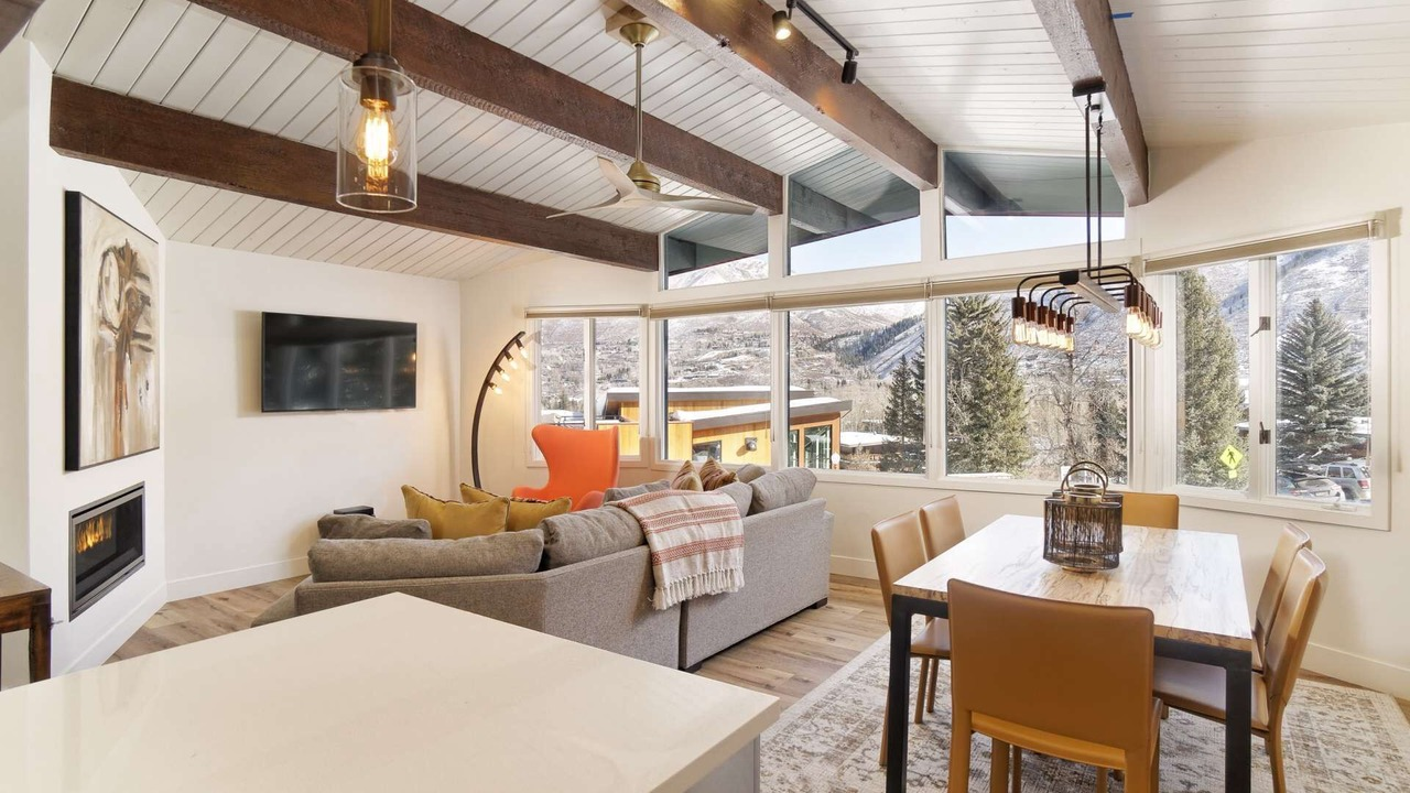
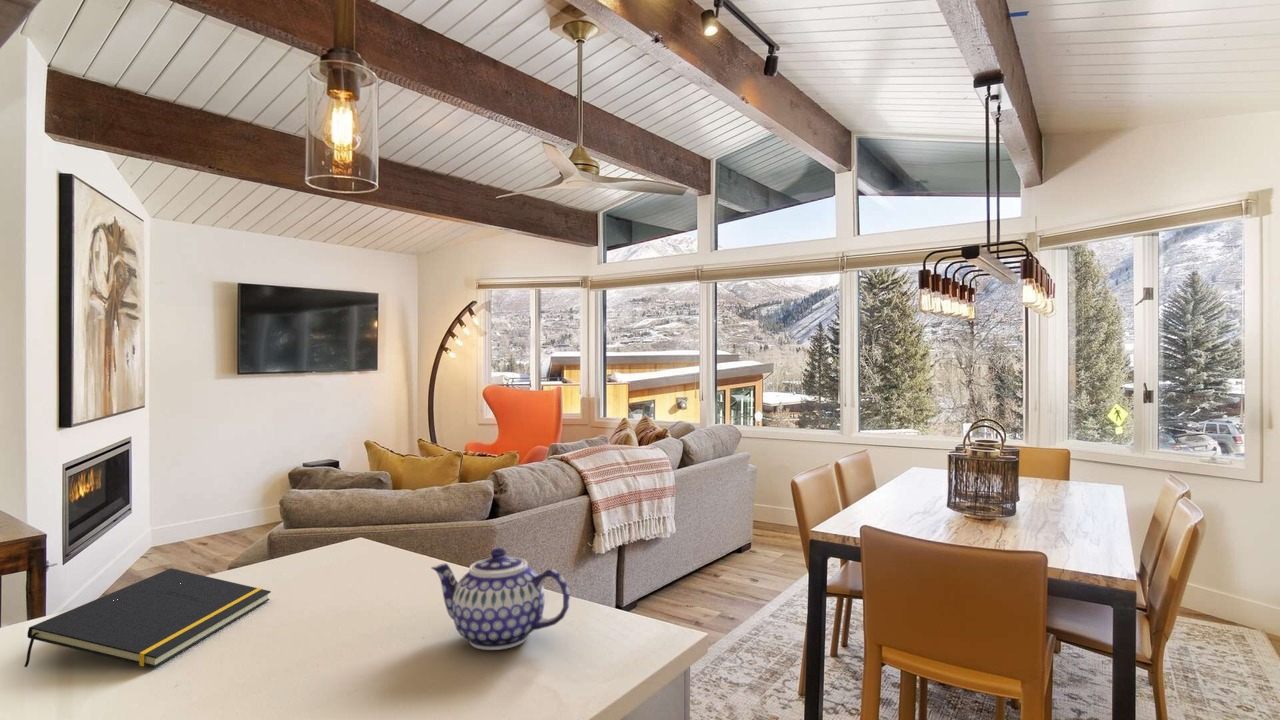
+ notepad (163, 611)
+ teapot (498, 593)
